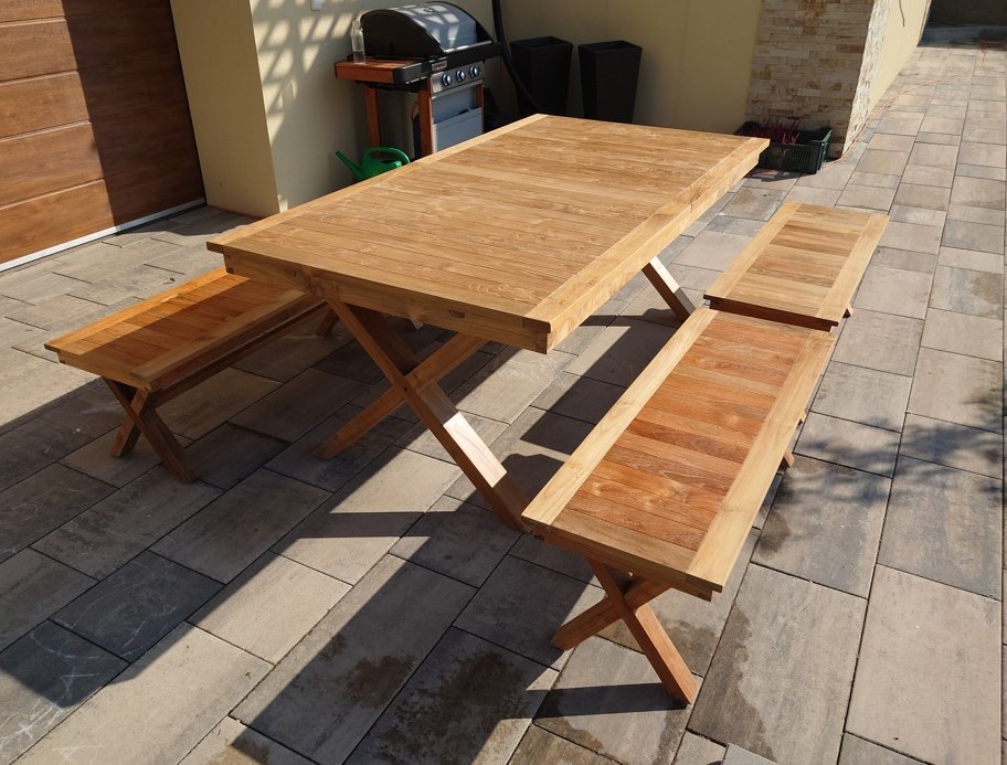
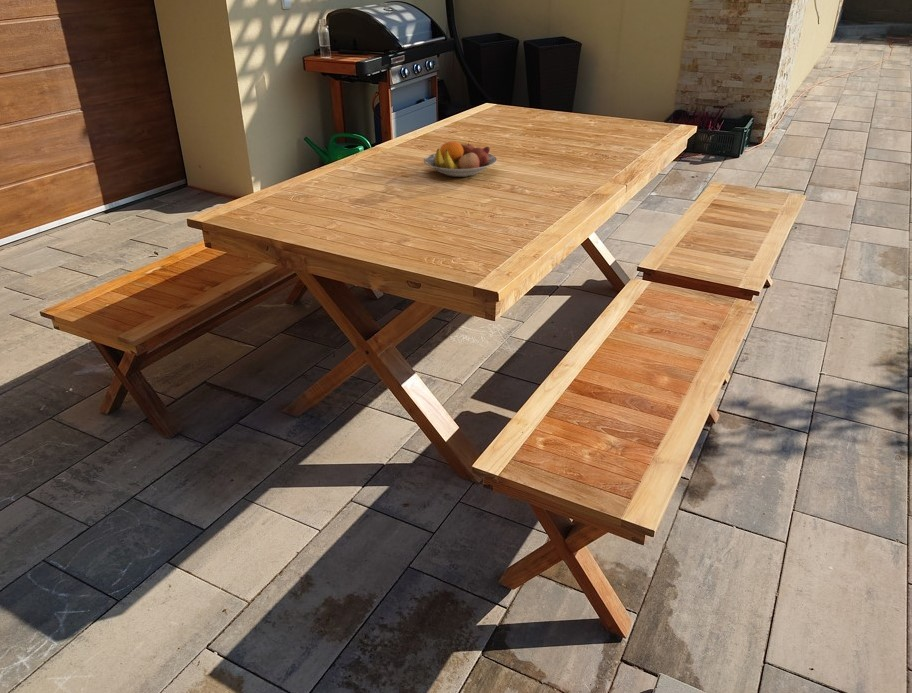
+ fruit bowl (460, 156)
